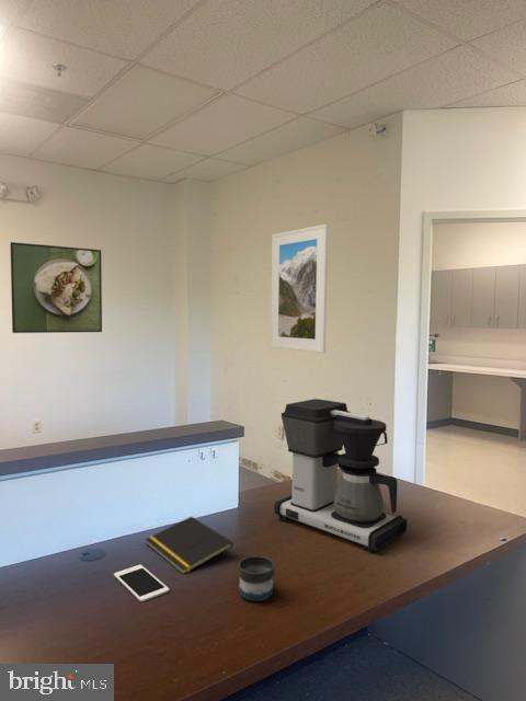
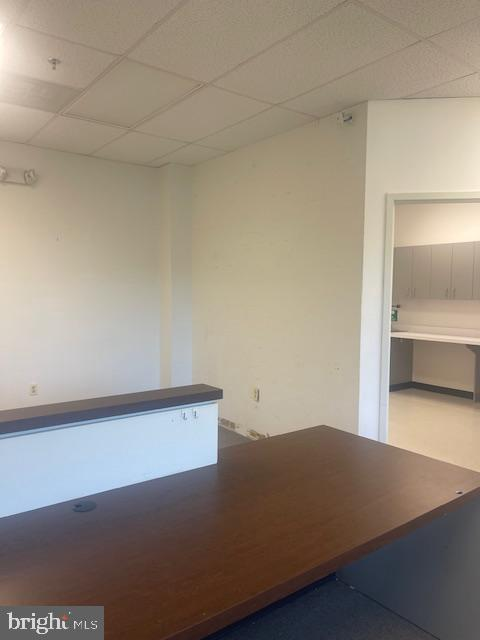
- cell phone (140, 582)
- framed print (58, 289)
- mug (253, 576)
- coffee maker (340, 468)
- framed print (297, 290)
- notepad (187, 542)
